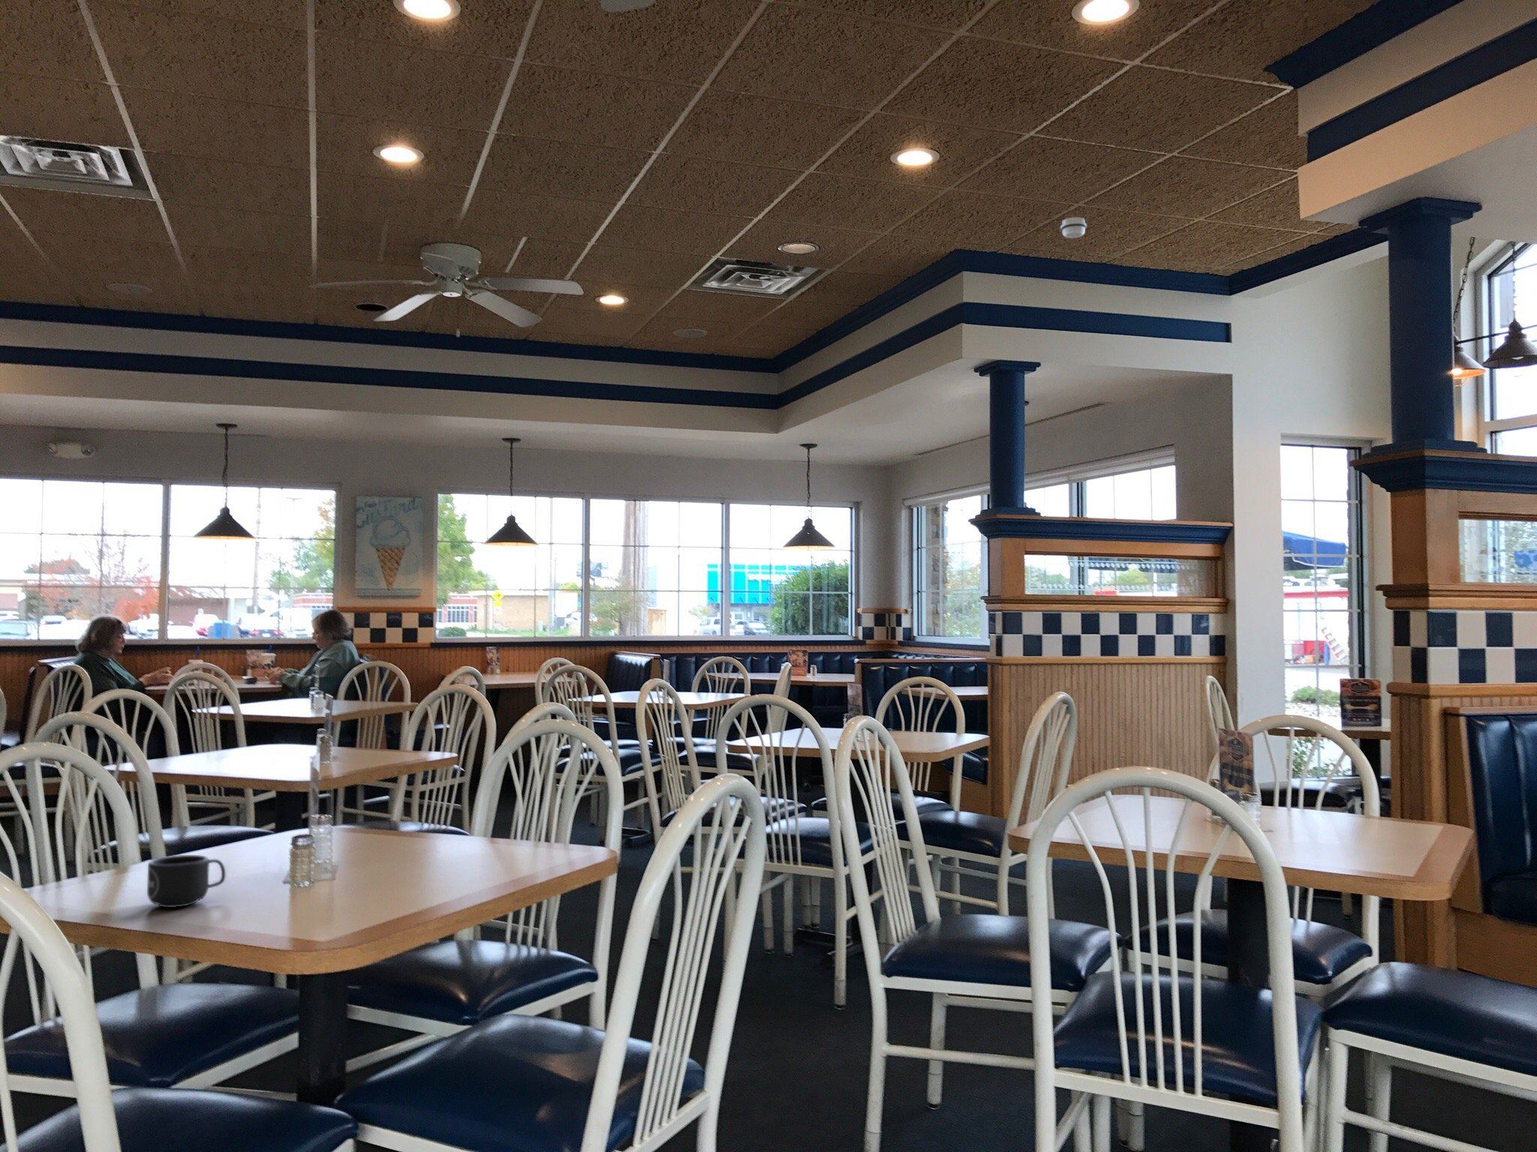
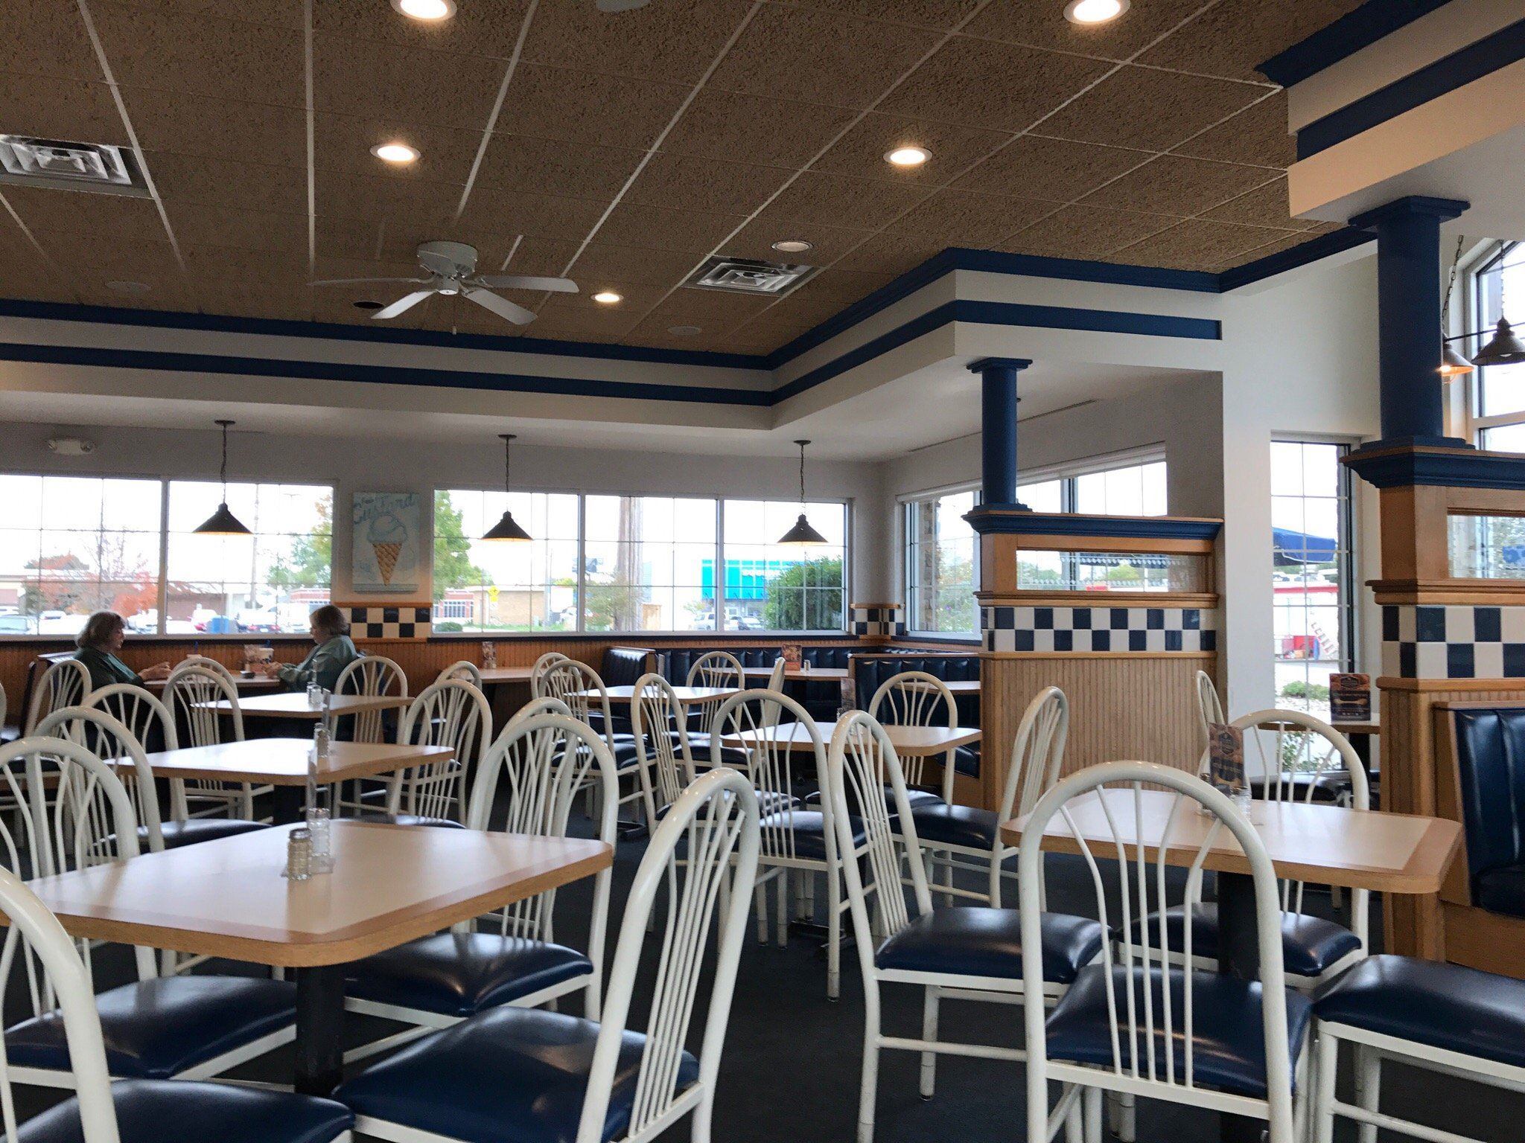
- mug (188, 880)
- smoke detector (1073, 227)
